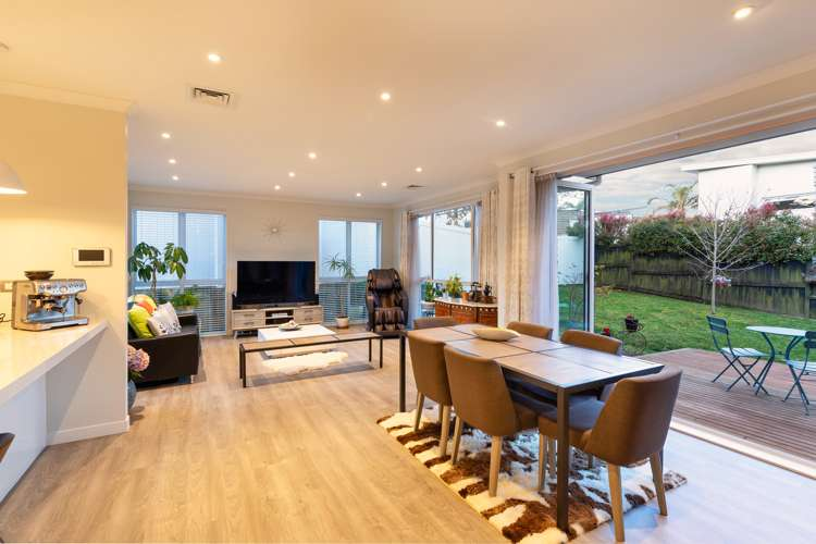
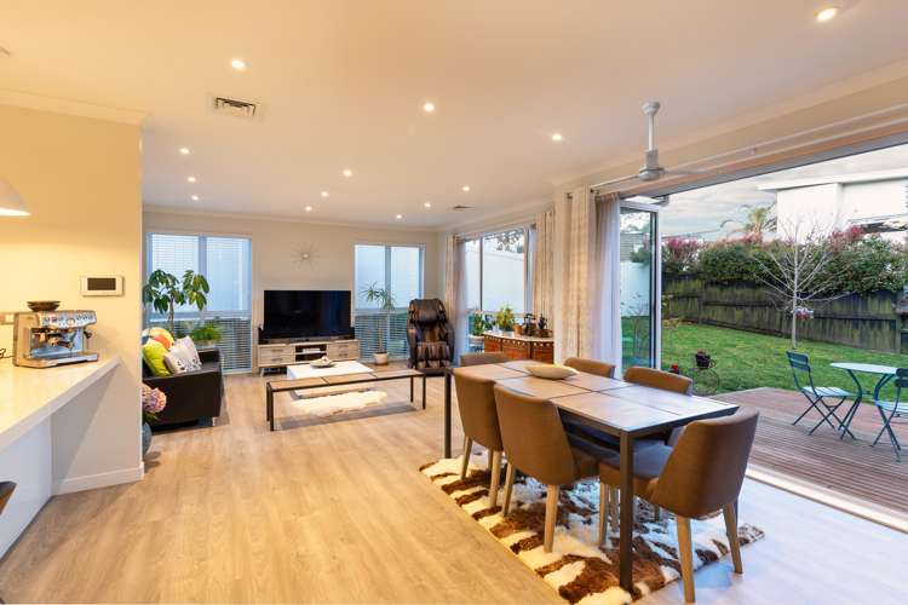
+ ceiling fan (651, 136)
